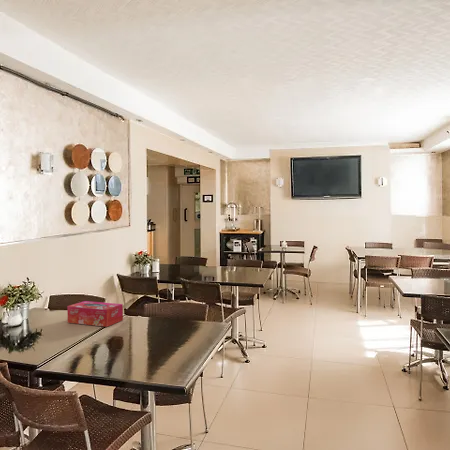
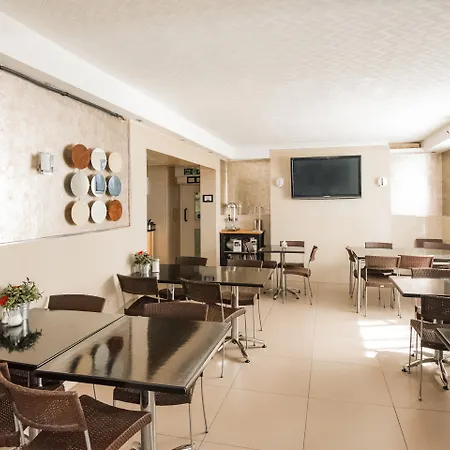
- tissue box (95, 313)
